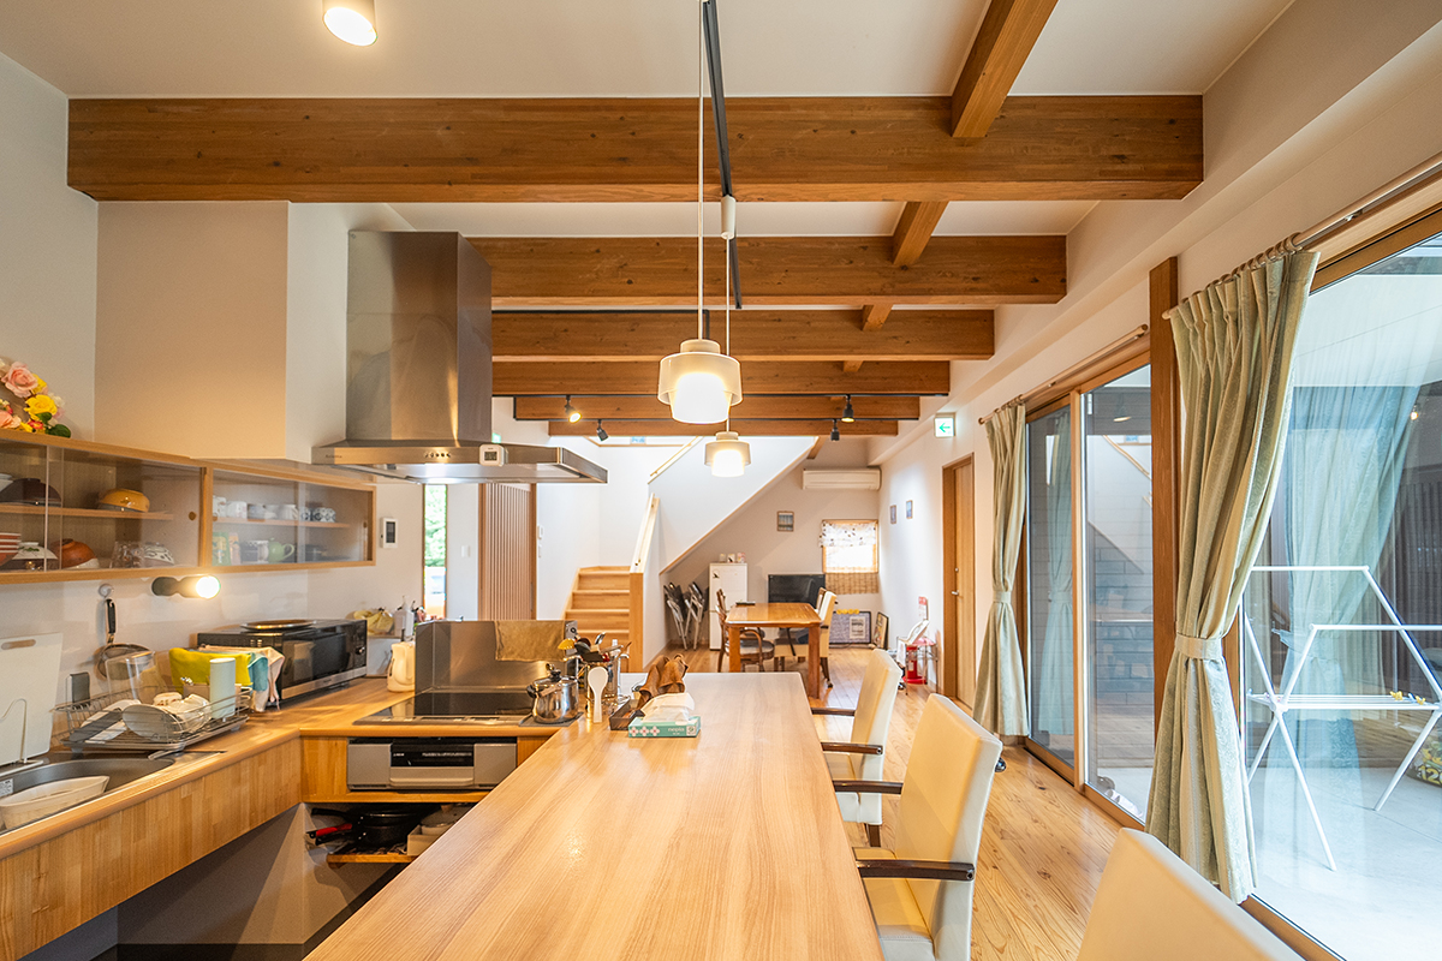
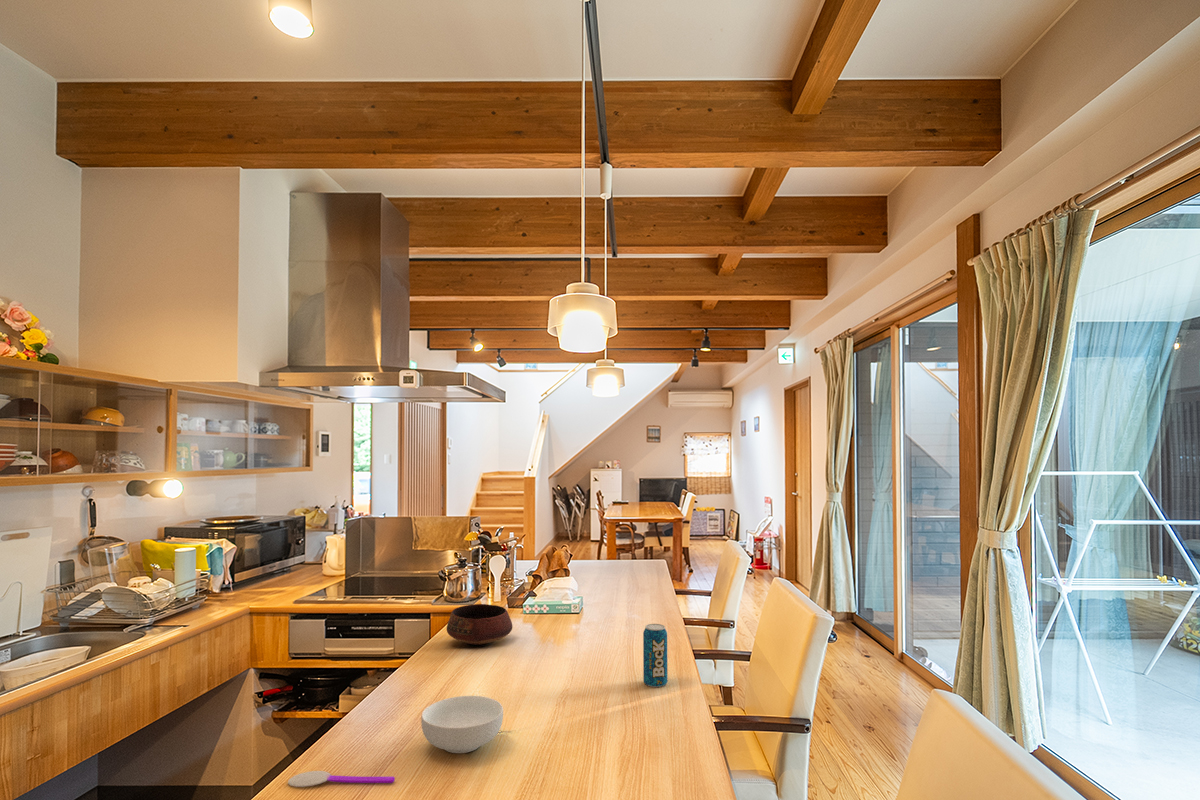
+ spoon (341, 778)
+ bowl (479, 626)
+ beverage can (655, 655)
+ cereal bowl (462, 727)
